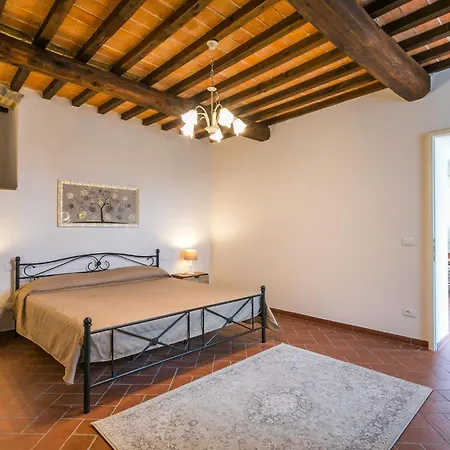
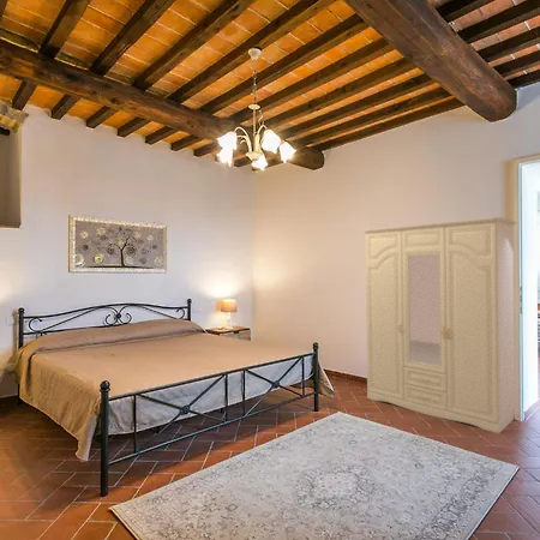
+ armoire (433, 317)
